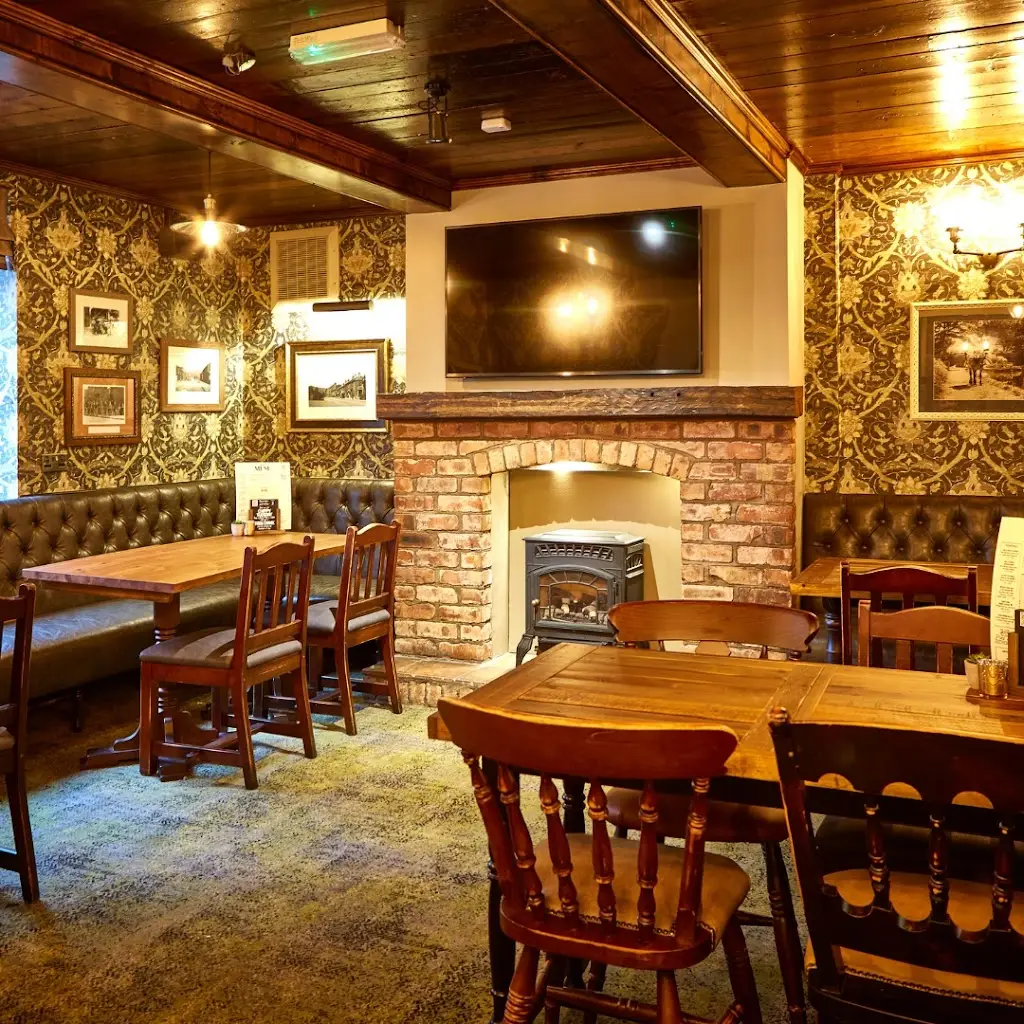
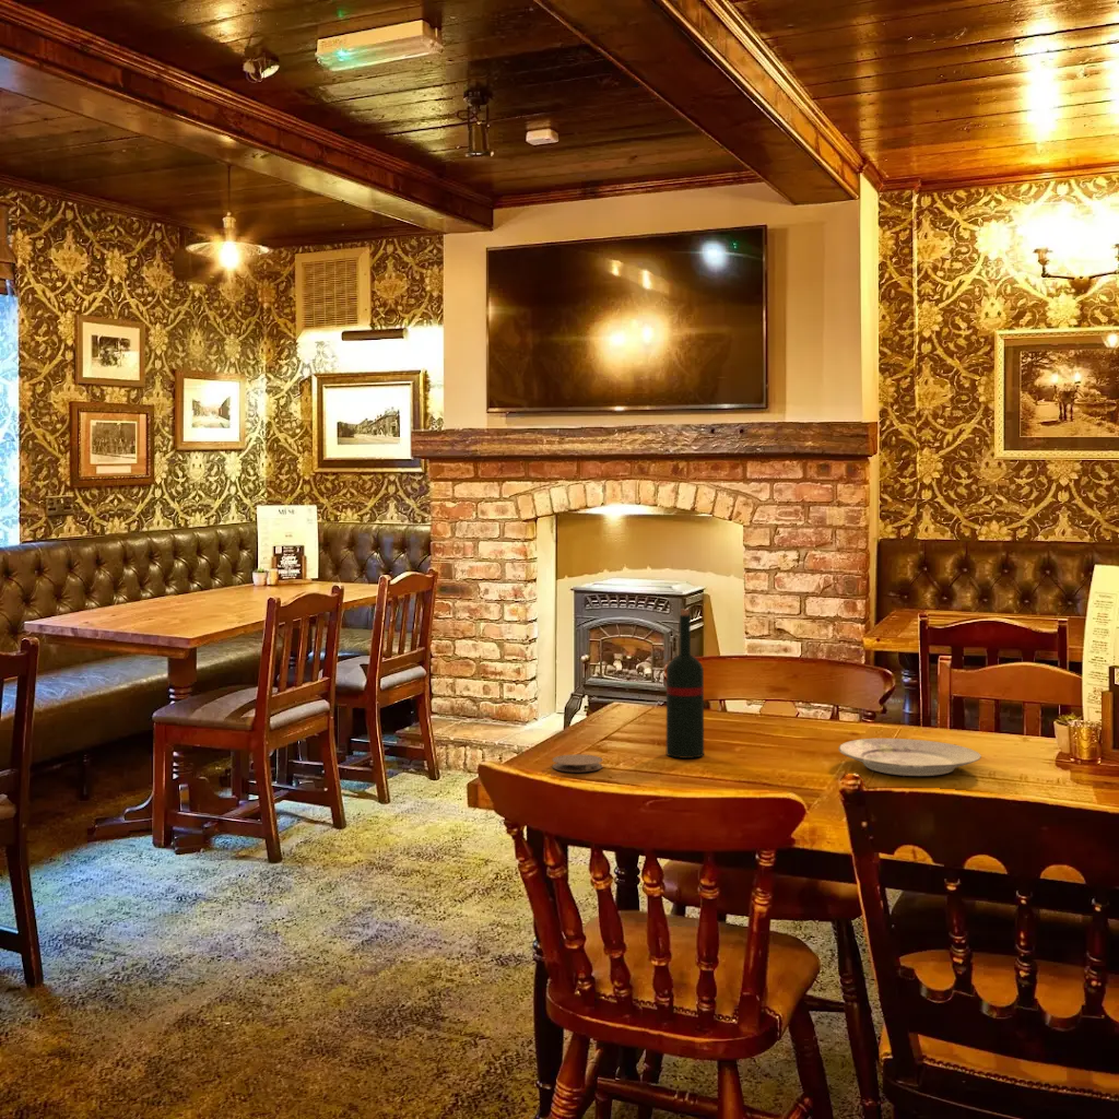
+ coaster (577, 763)
+ plate (908, 758)
+ wine bottle (685, 681)
